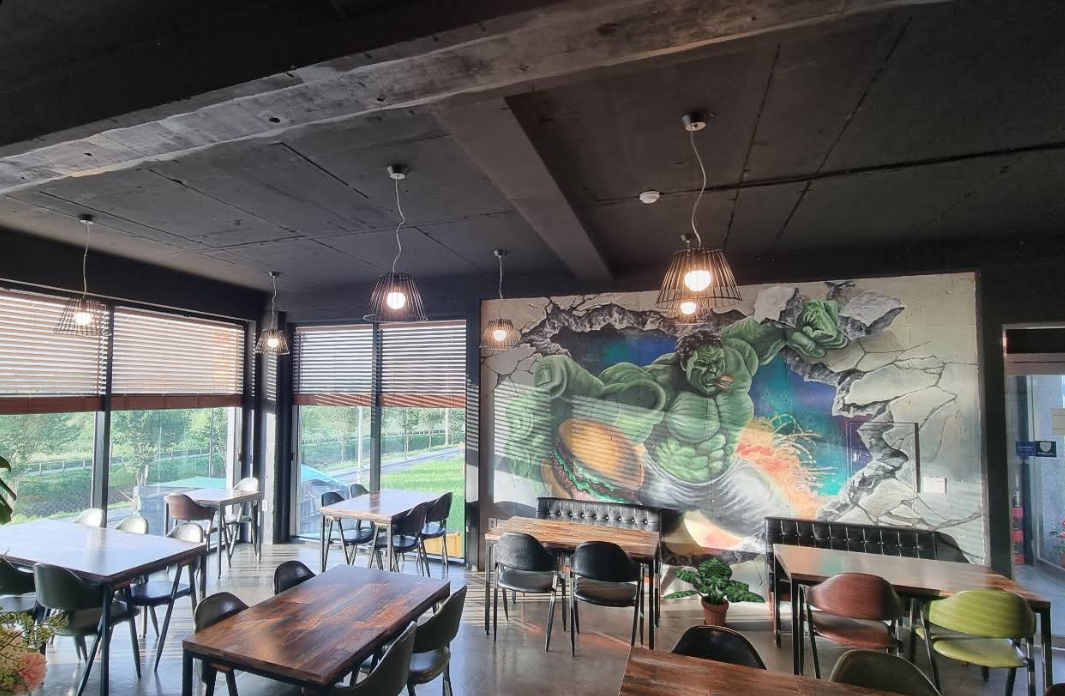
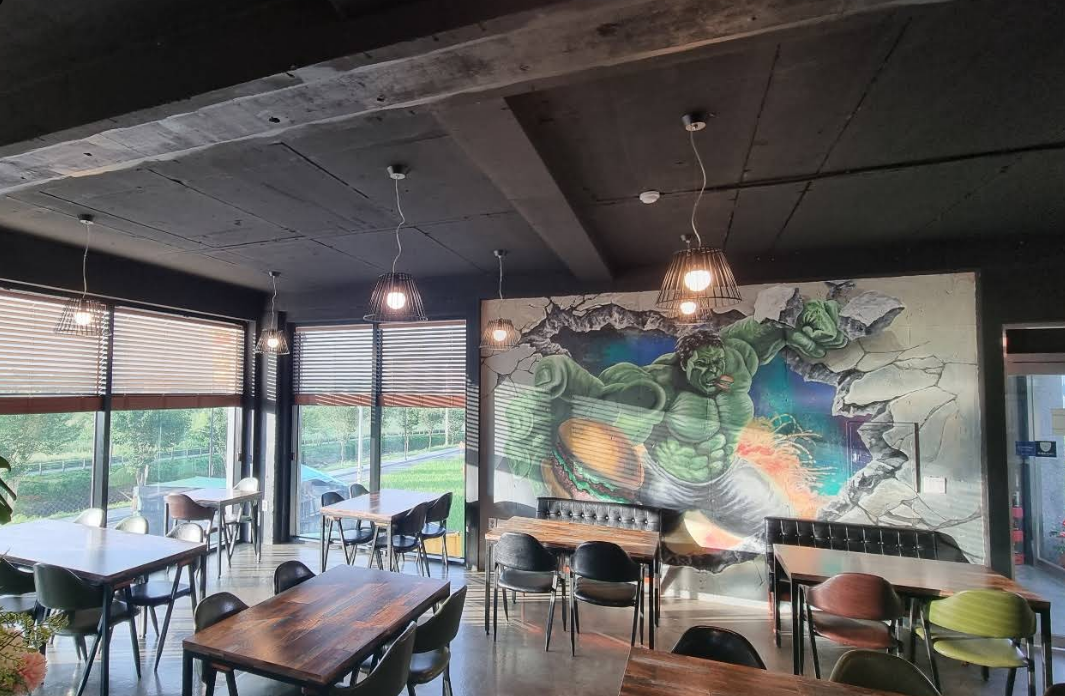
- potted plant (713, 589)
